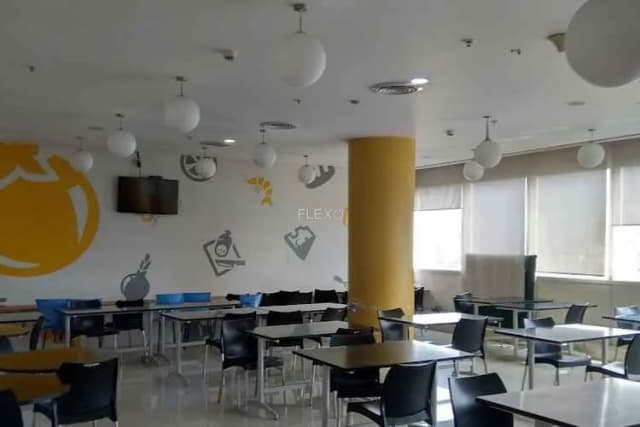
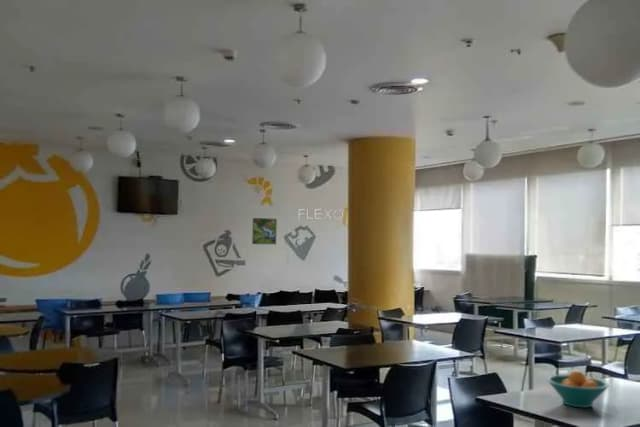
+ fruit bowl (577, 387)
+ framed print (264, 231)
